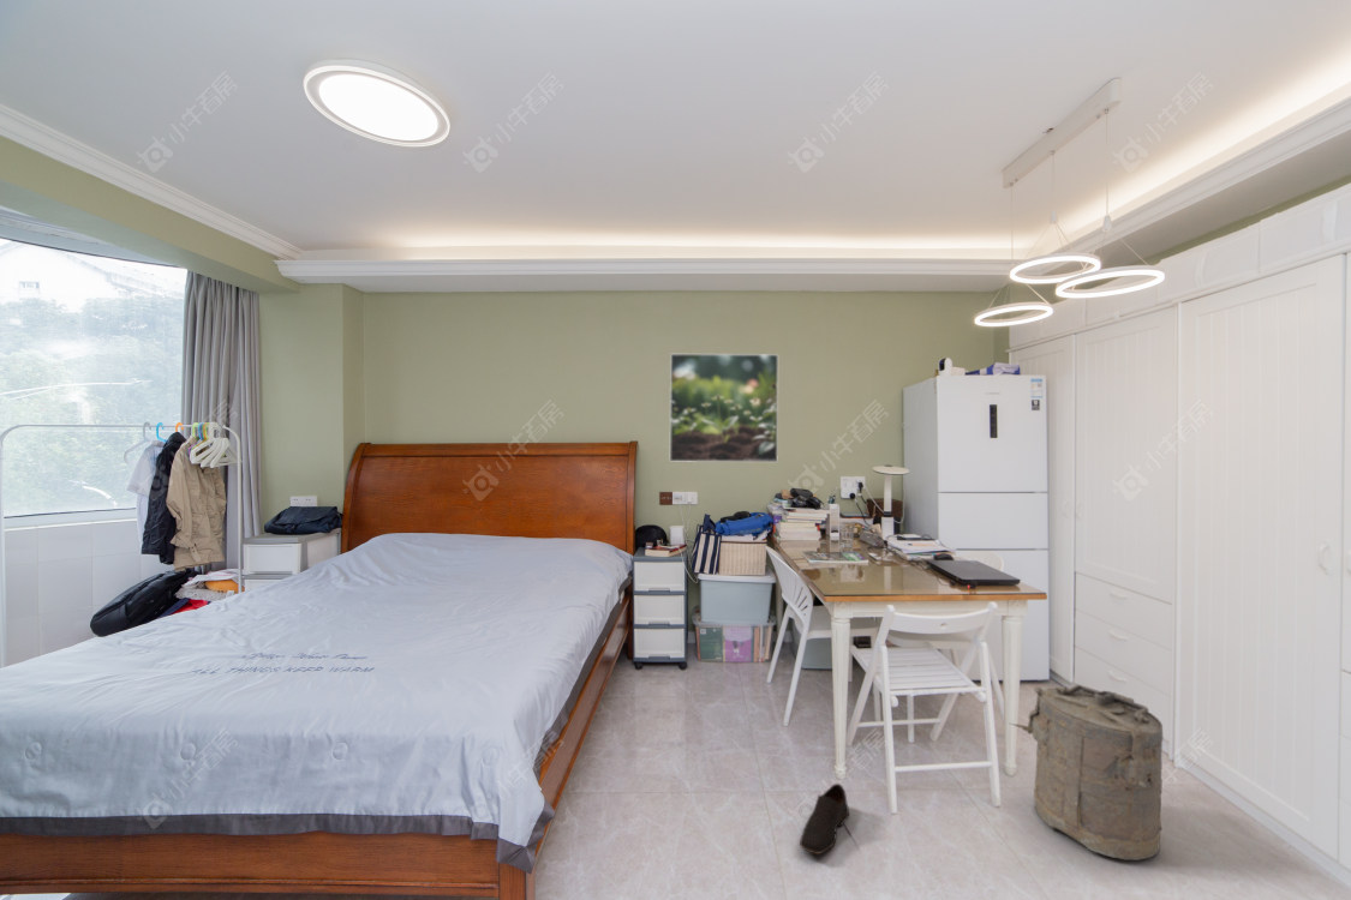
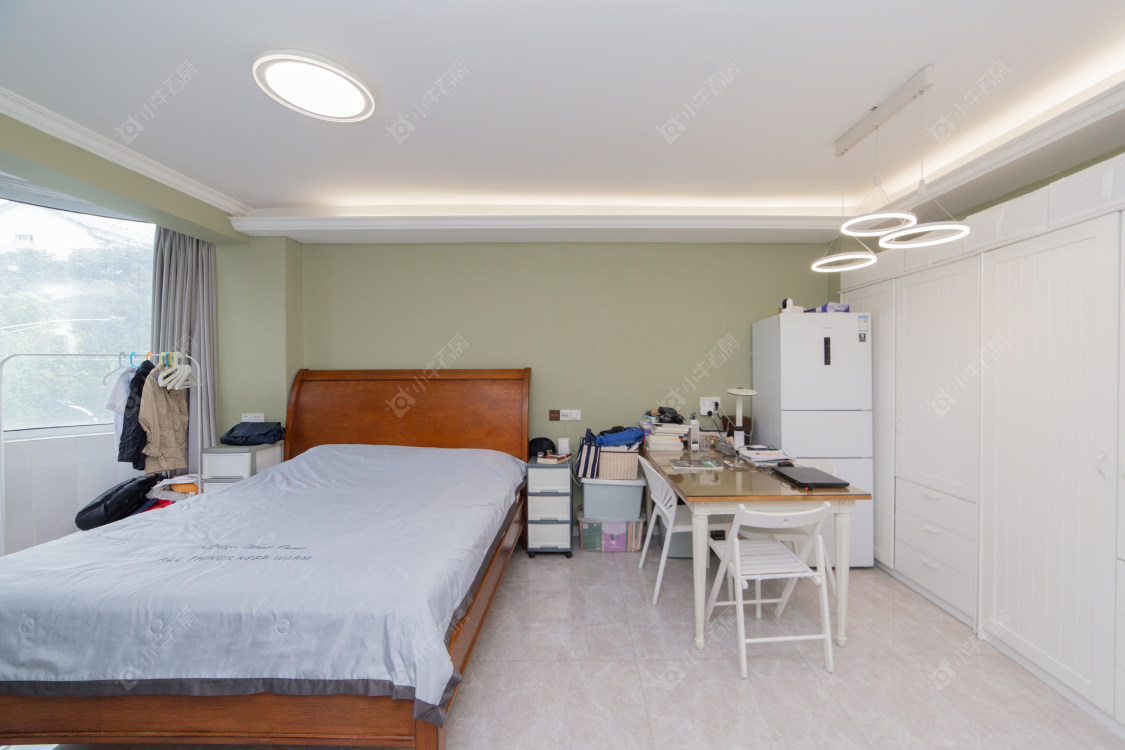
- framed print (723, 408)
- laundry hamper (1096, 762)
- shoe (825, 816)
